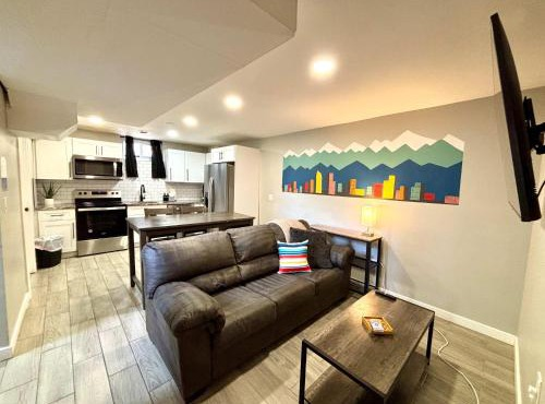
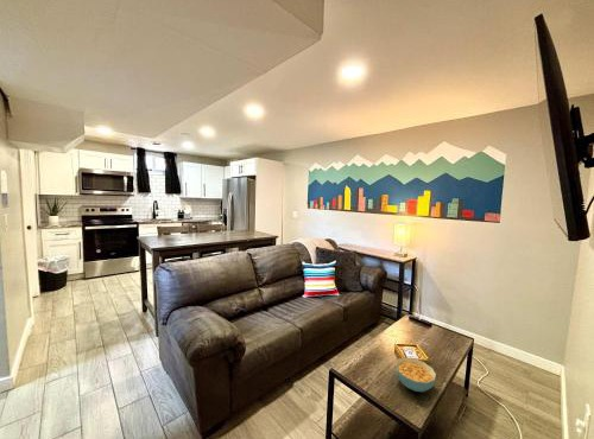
+ cereal bowl (413, 377)
